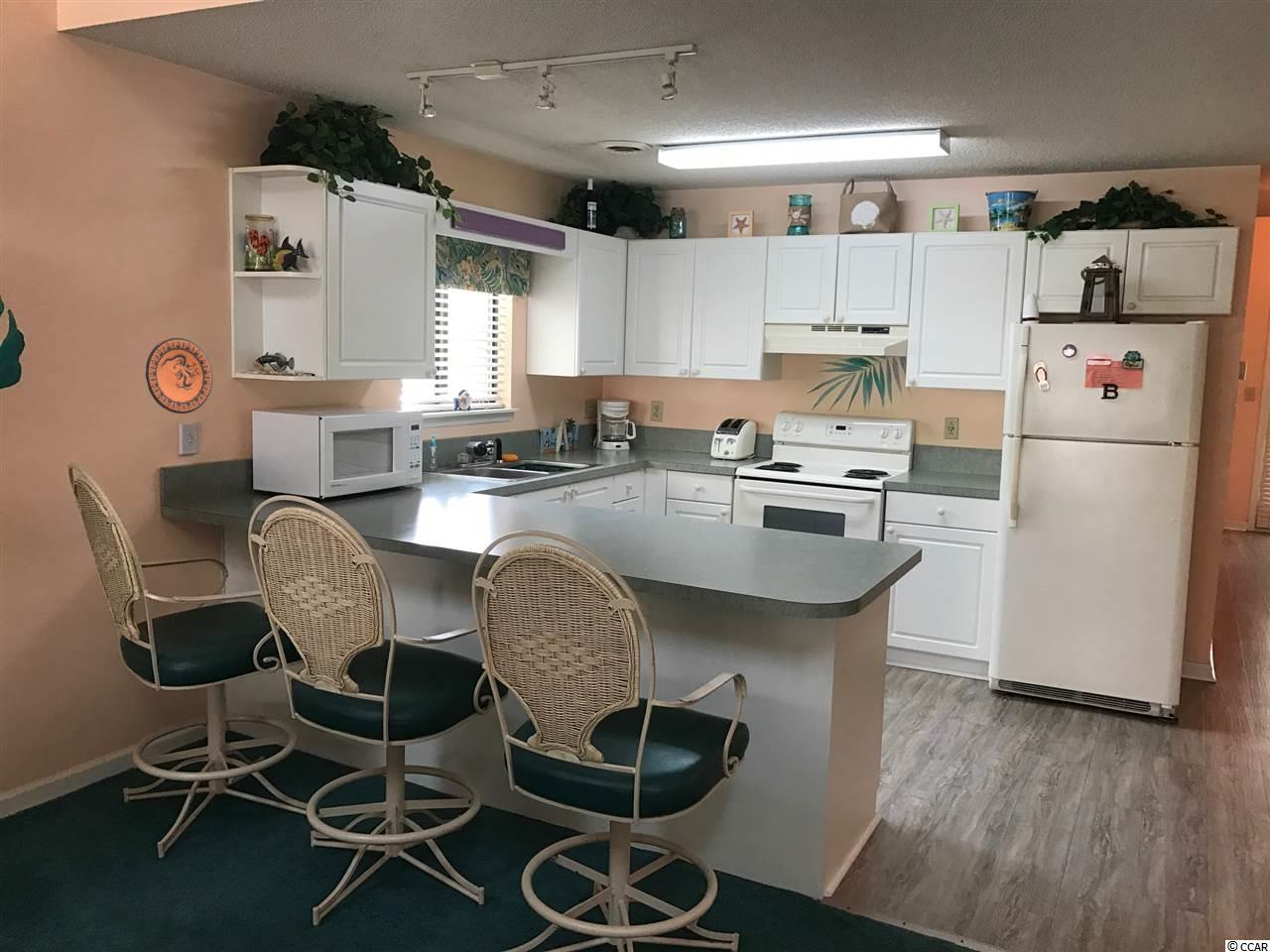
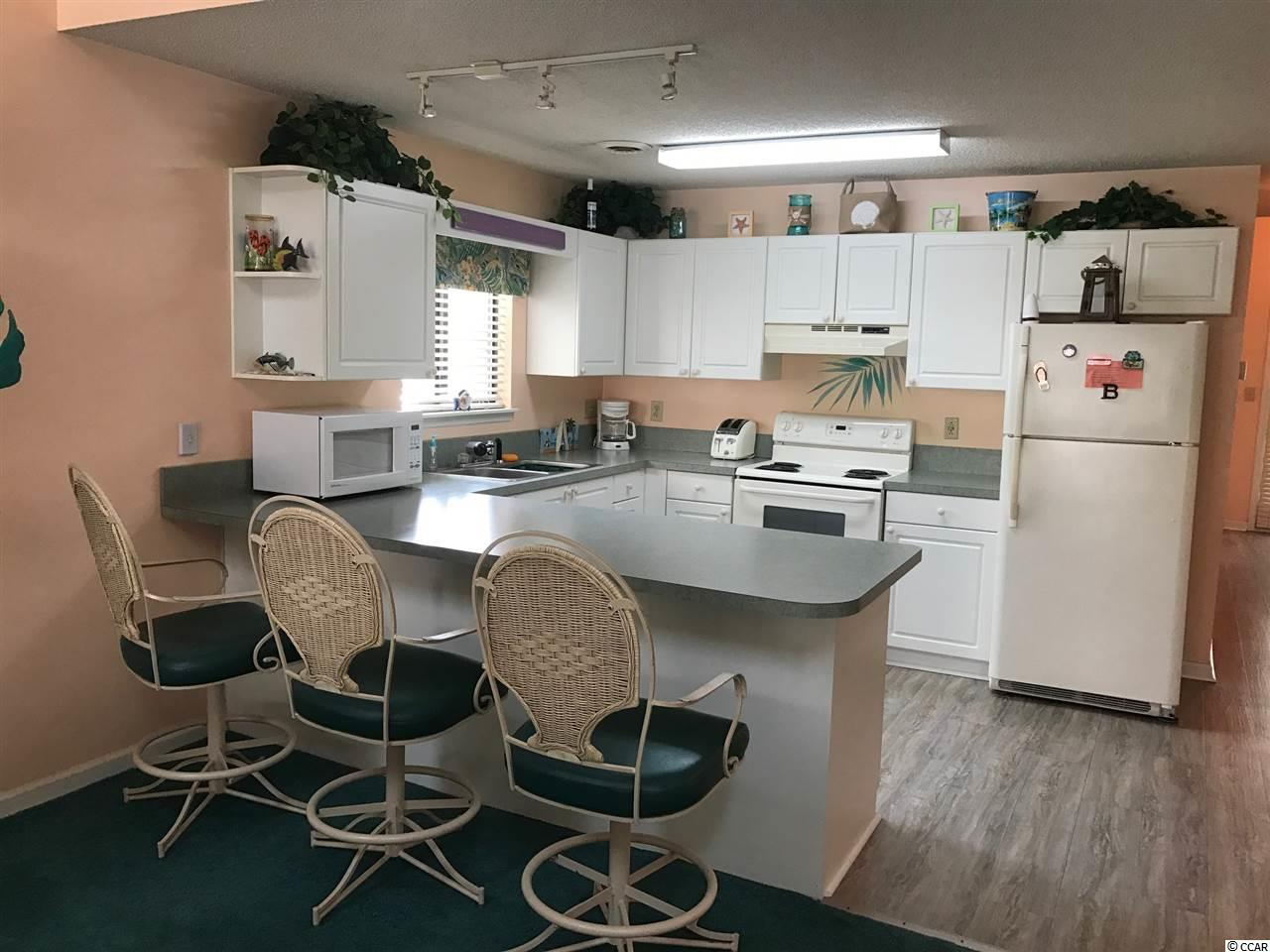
- decorative plate (179, 376)
